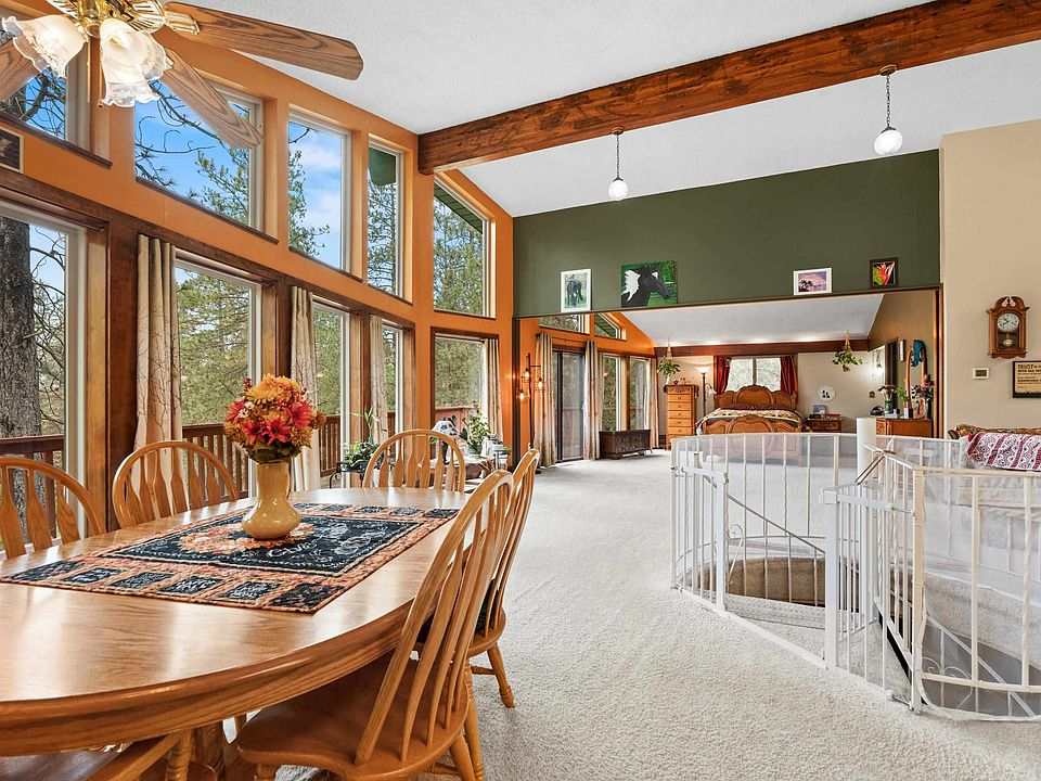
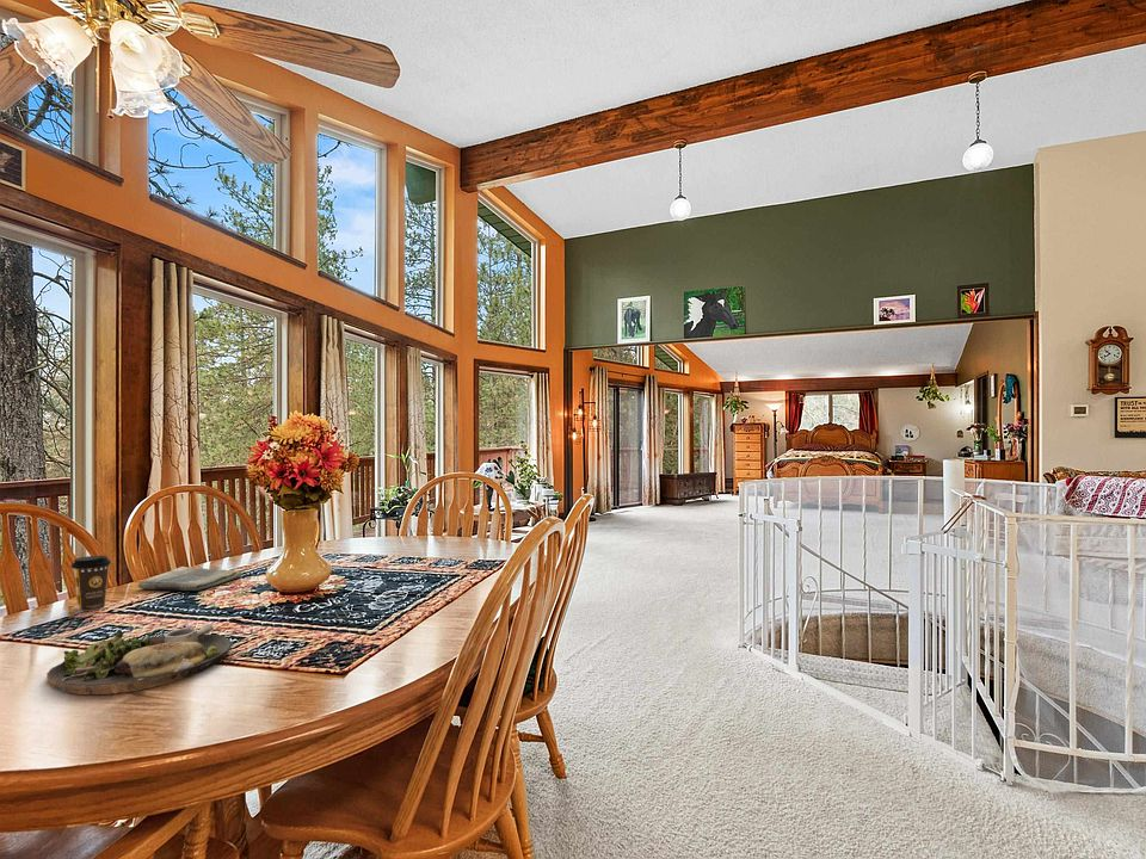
+ dinner plate (144, 648)
+ coffee cup (91, 582)
+ dish towel (192, 576)
